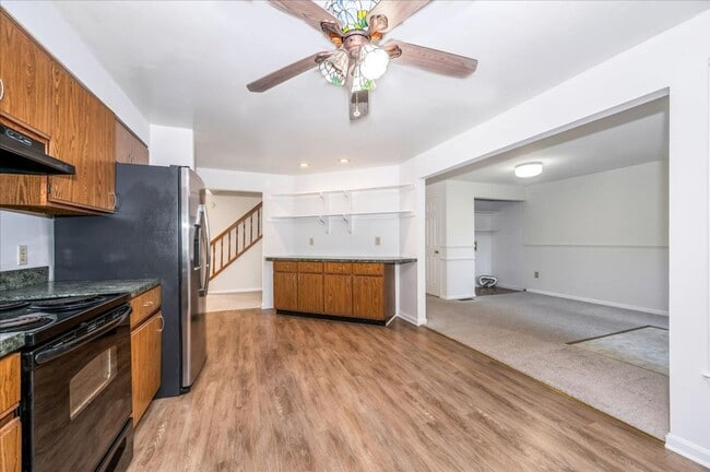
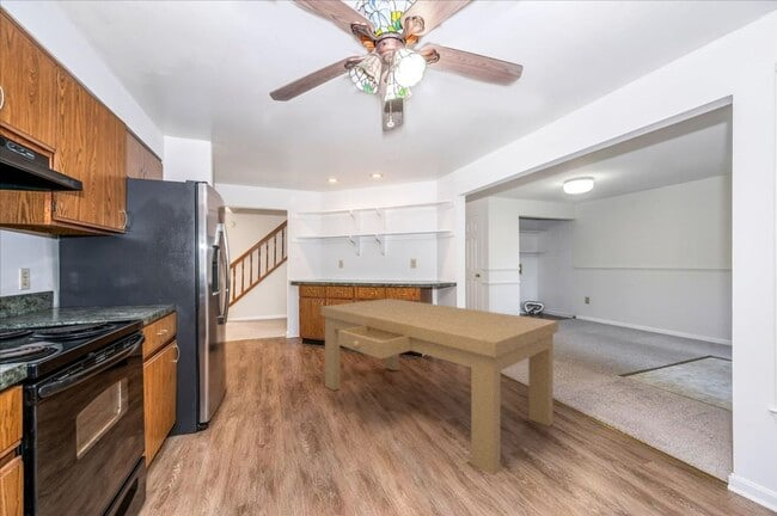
+ dining table (416, 351)
